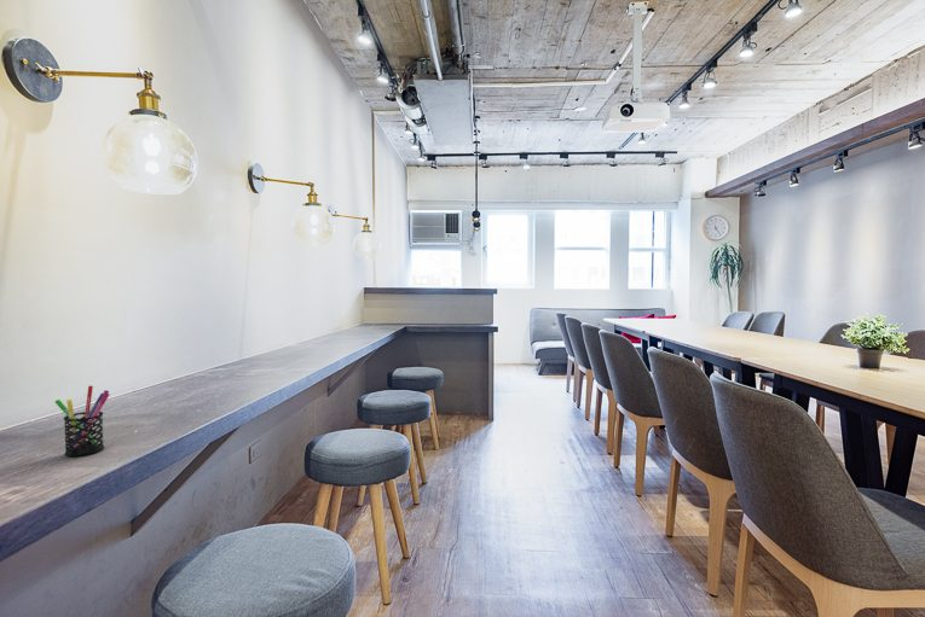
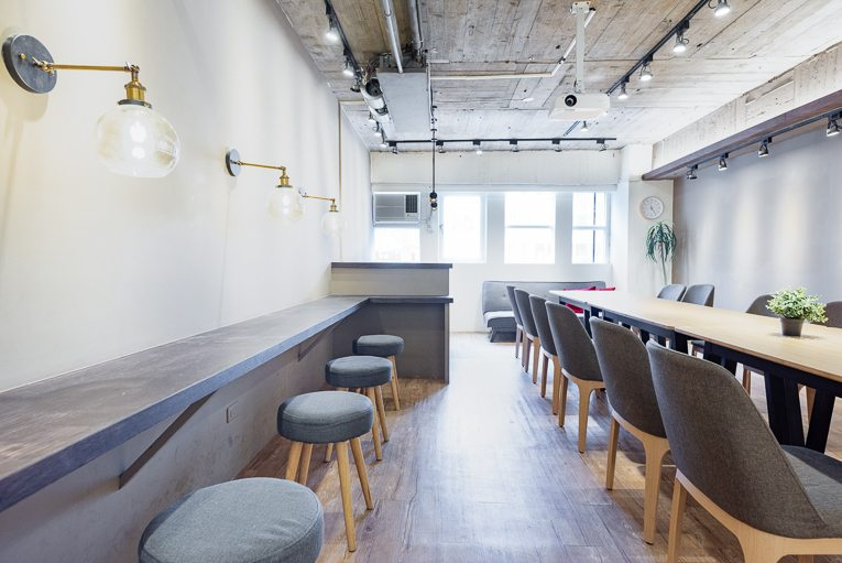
- pen holder (80, 419)
